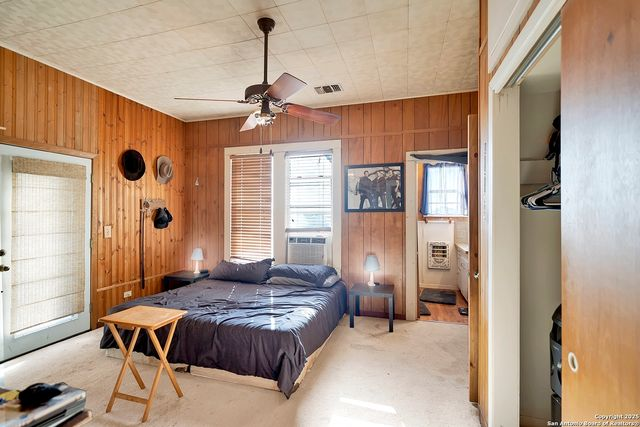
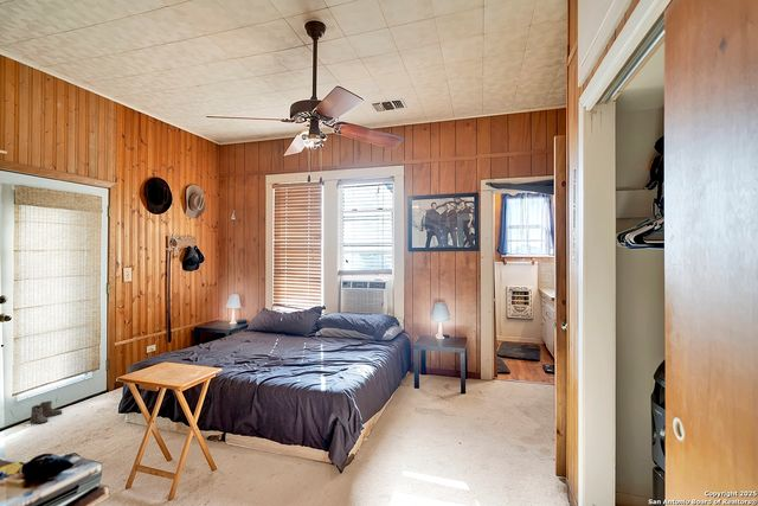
+ boots (44, 411)
